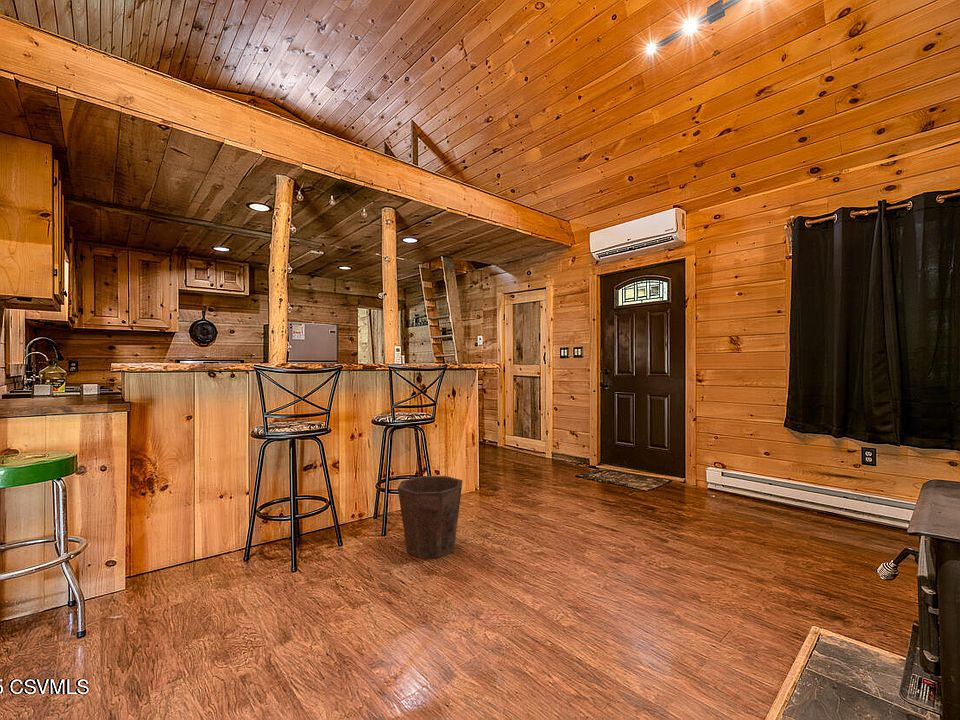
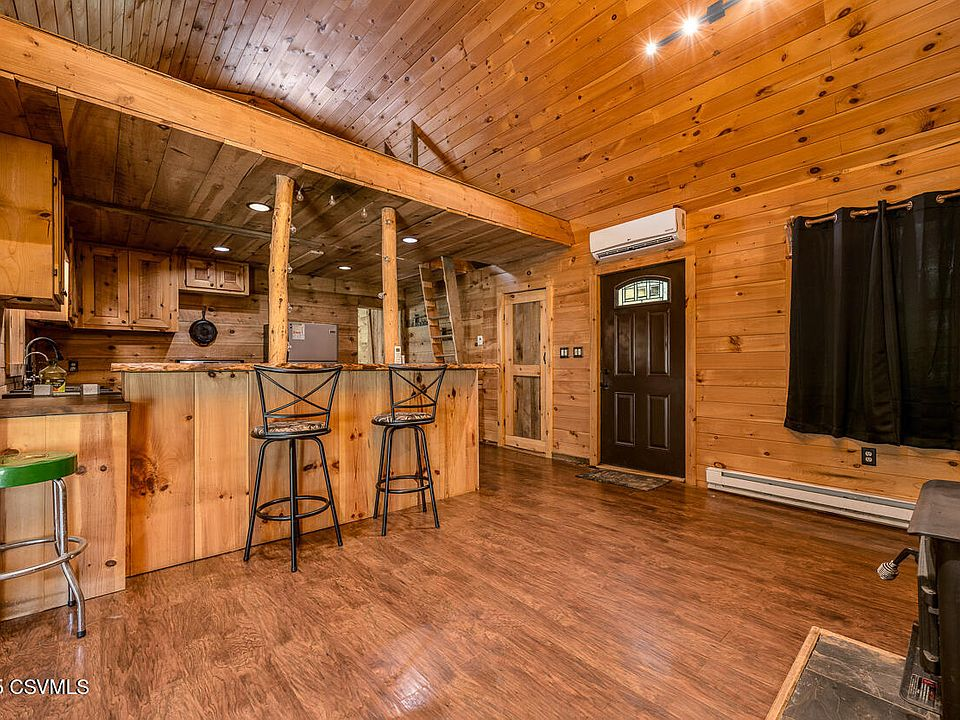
- waste bin (431, 516)
